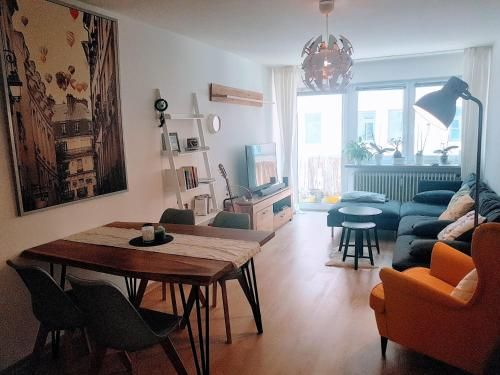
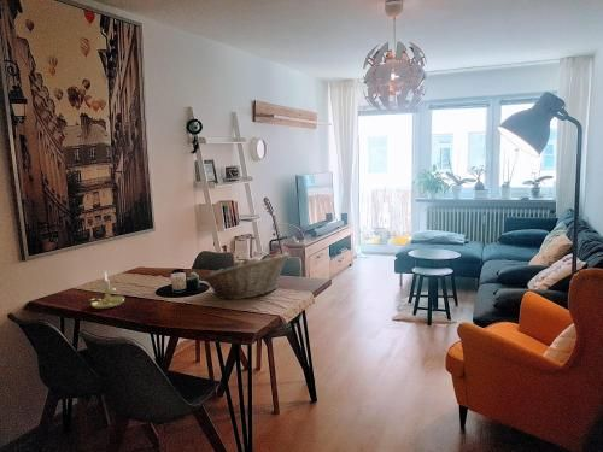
+ candle holder (104, 288)
+ fruit basket (247, 272)
